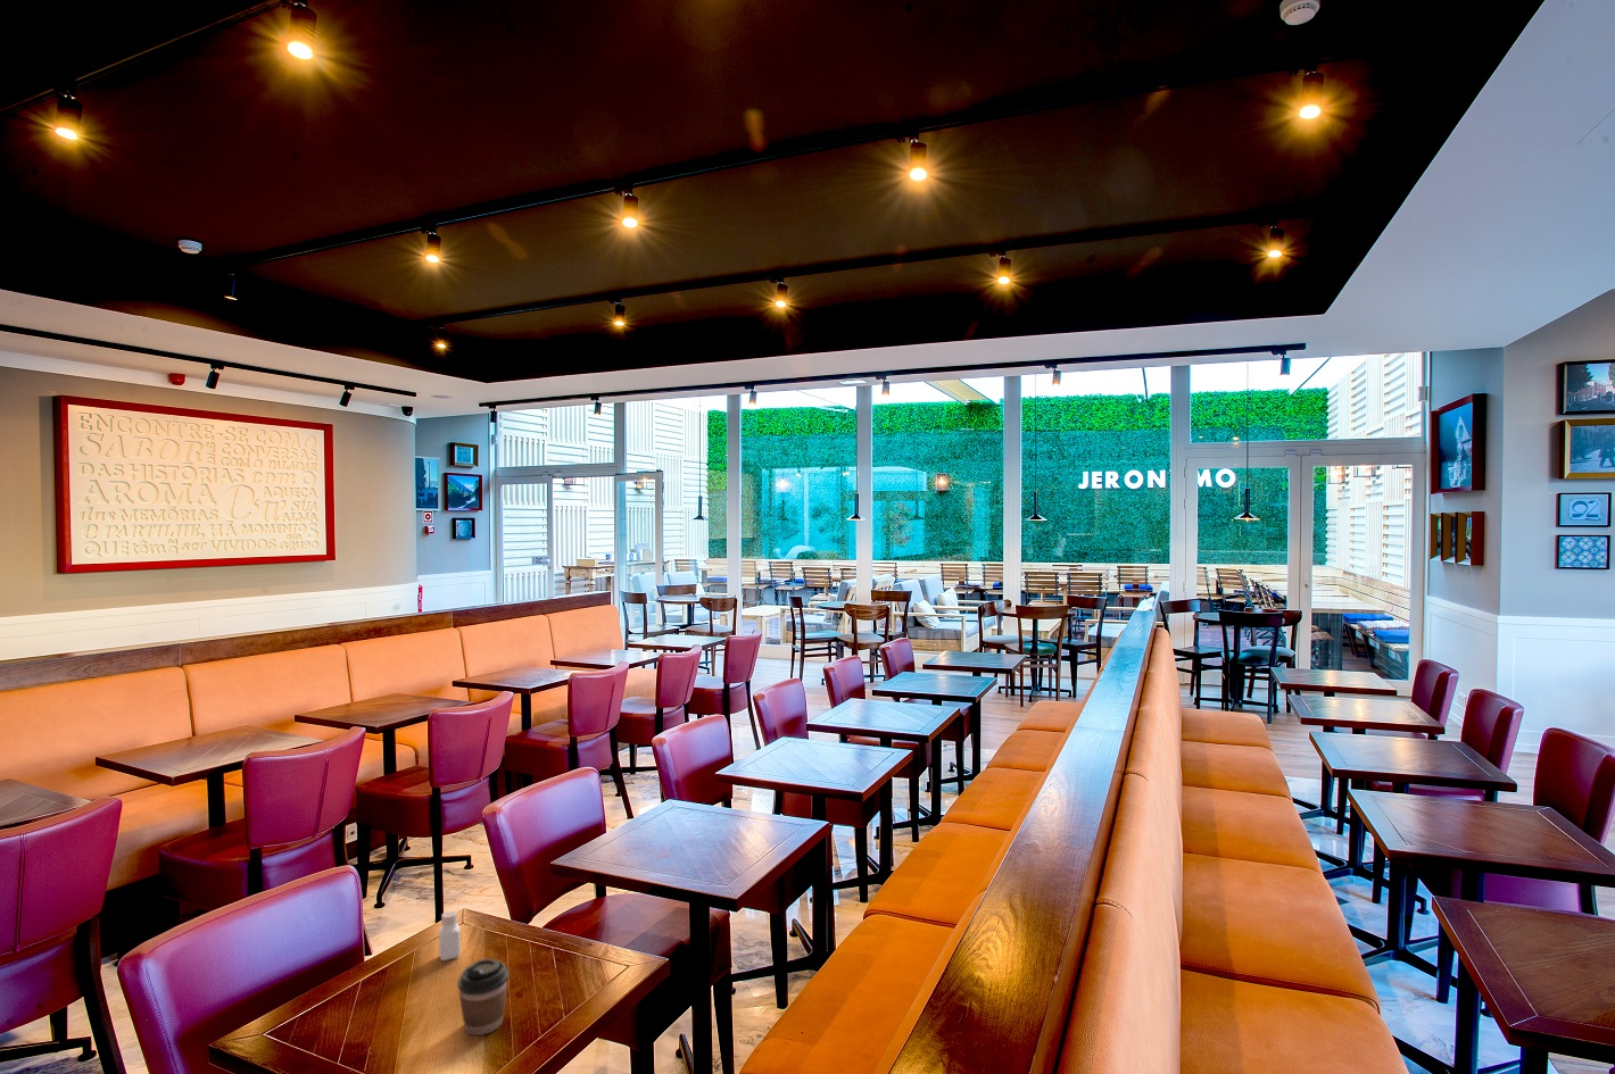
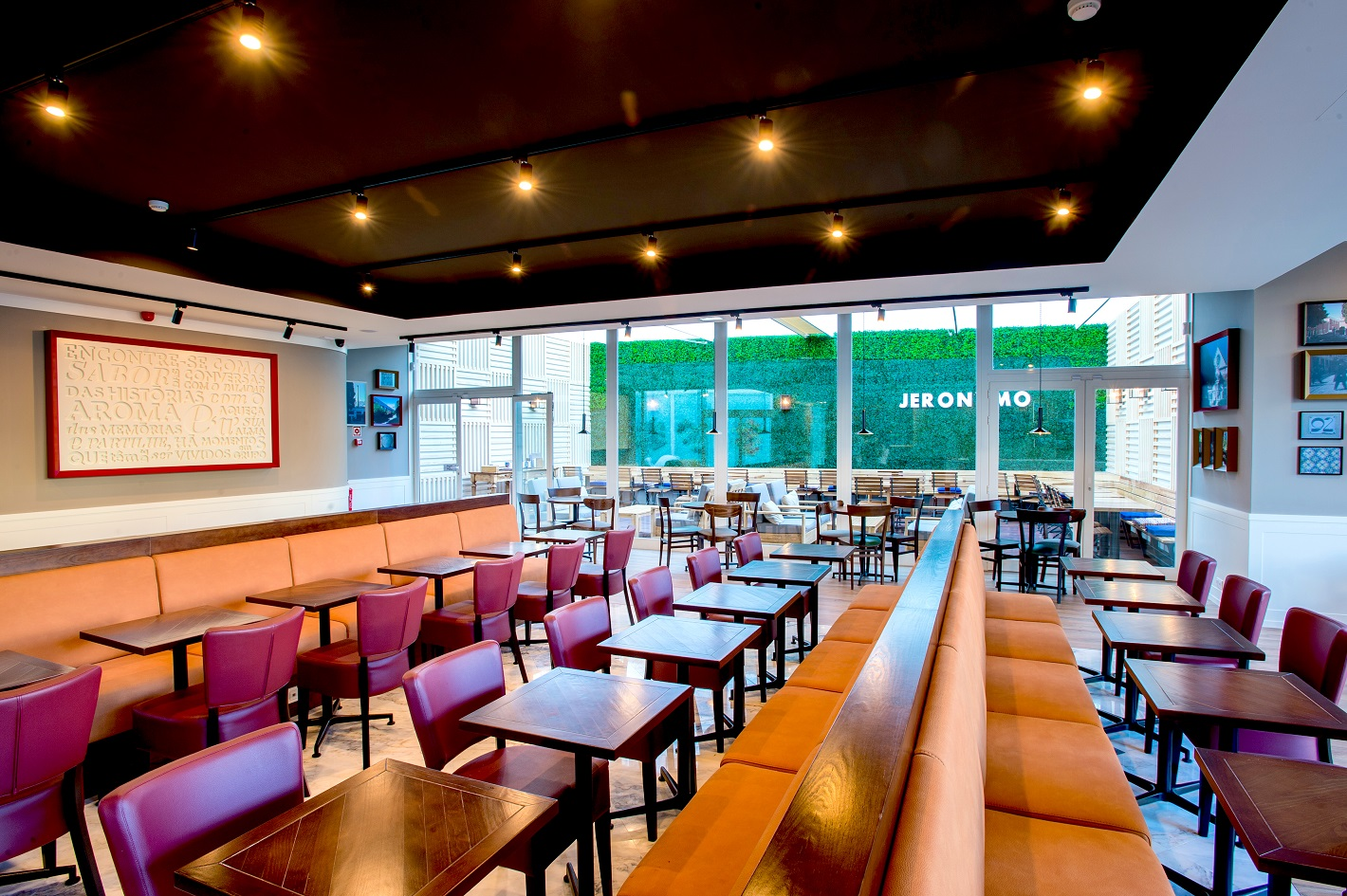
- coffee cup (483, 992)
- pepper shaker (450, 934)
